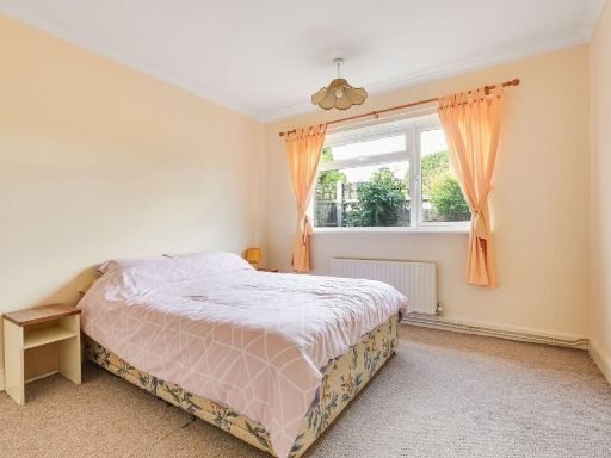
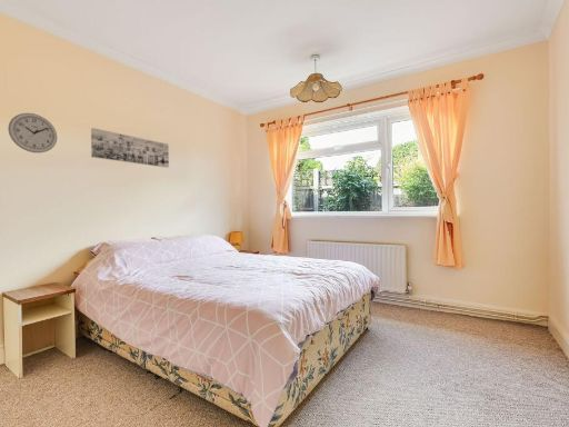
+ wall clock (33, 132)
+ wall art (133, 149)
